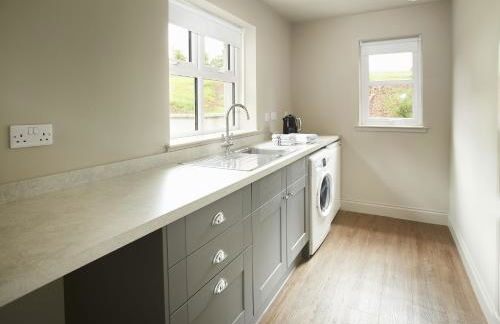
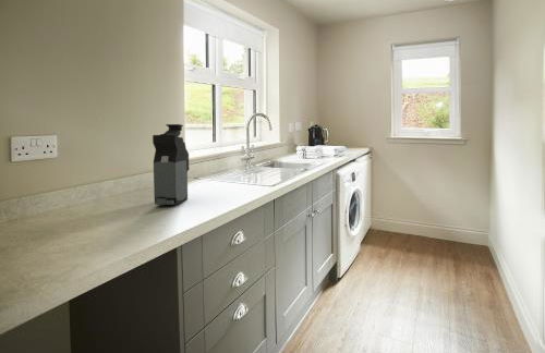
+ coffee maker (171, 162)
